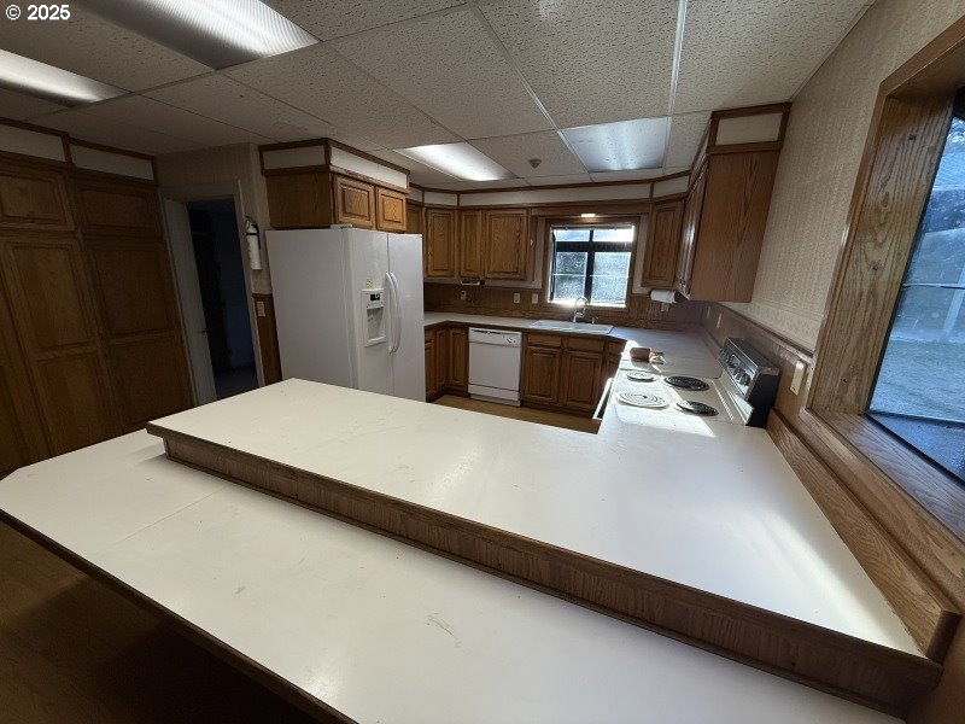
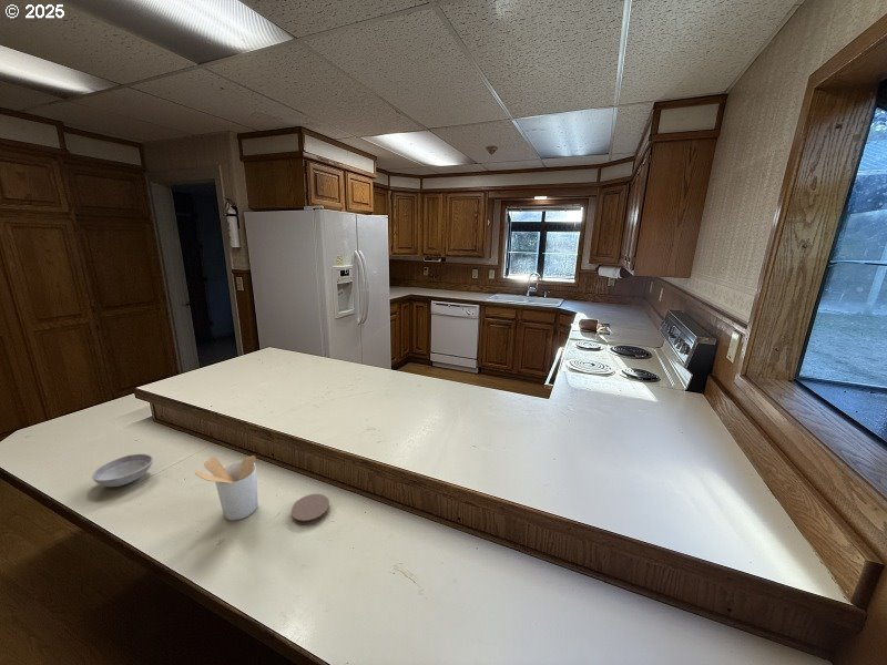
+ coaster (310, 508)
+ bowl (124, 472)
+ utensil holder (228, 487)
